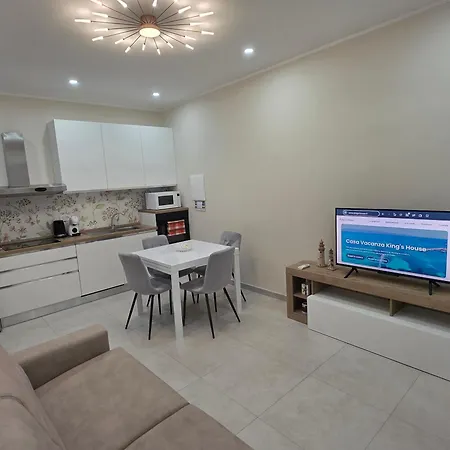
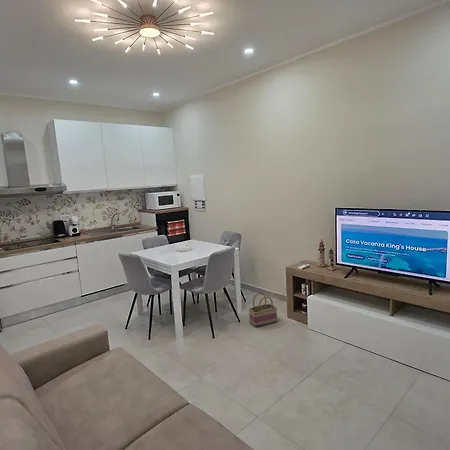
+ basket (262, 308)
